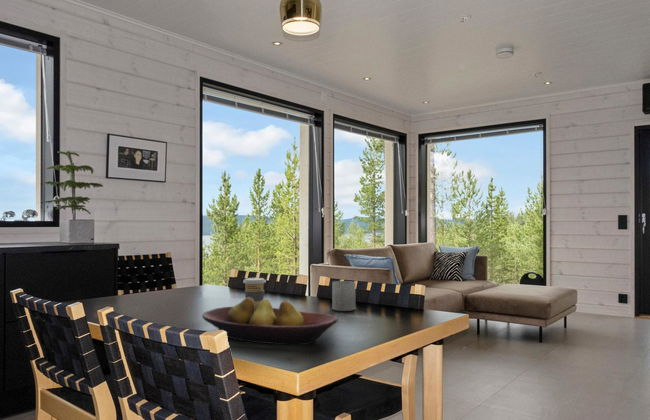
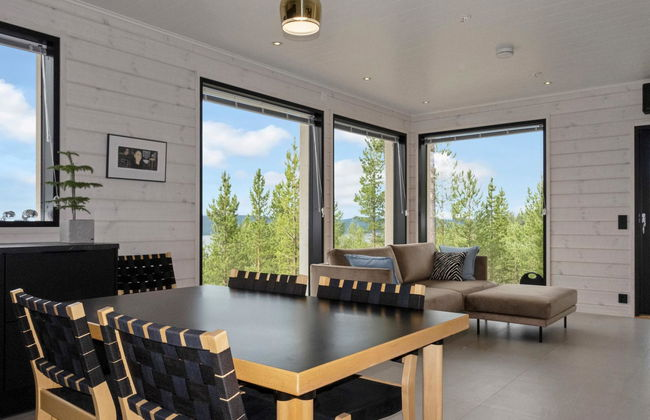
- mug (342, 296)
- coffee cup (254, 294)
- fruit bowl (268, 318)
